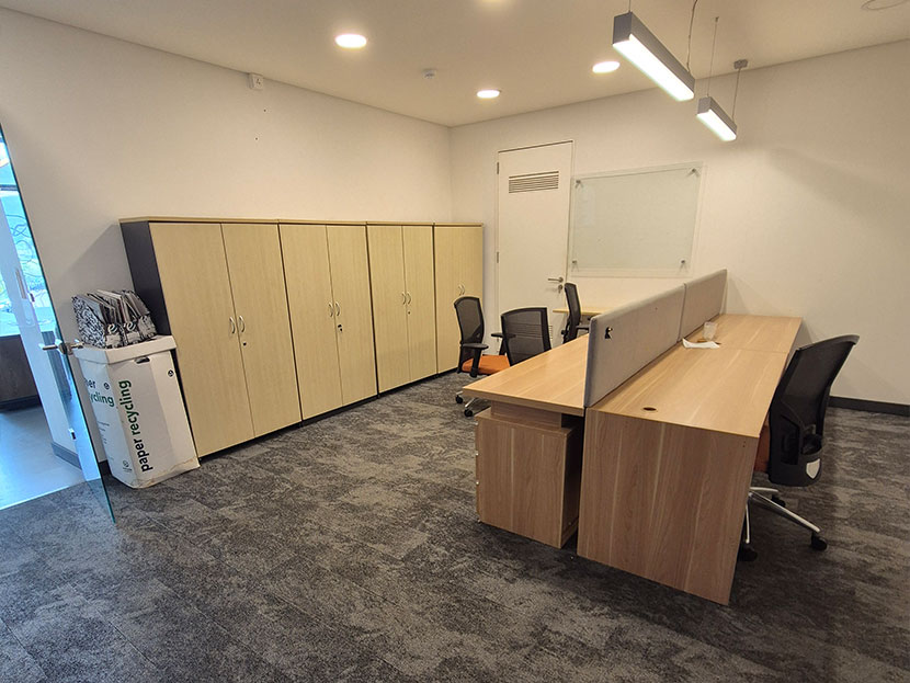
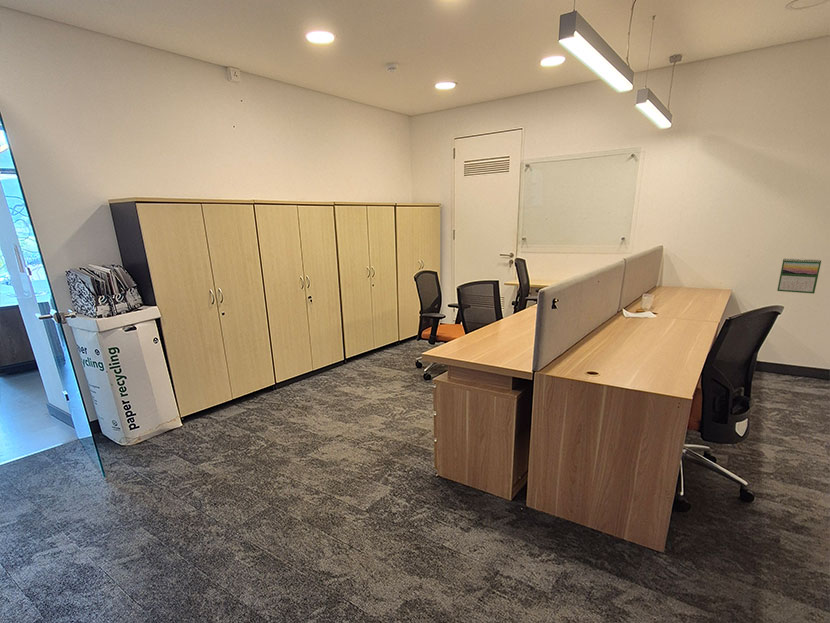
+ calendar (798, 275)
